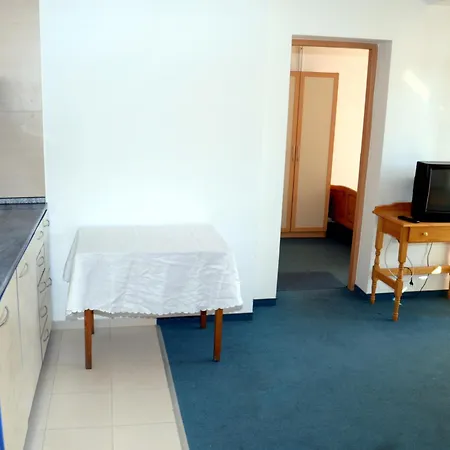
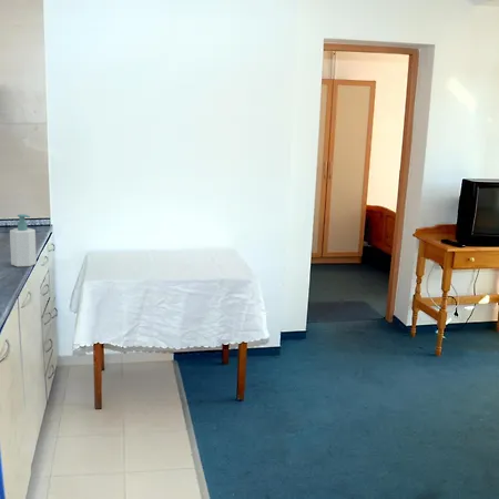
+ soap bottle (22, 240)
